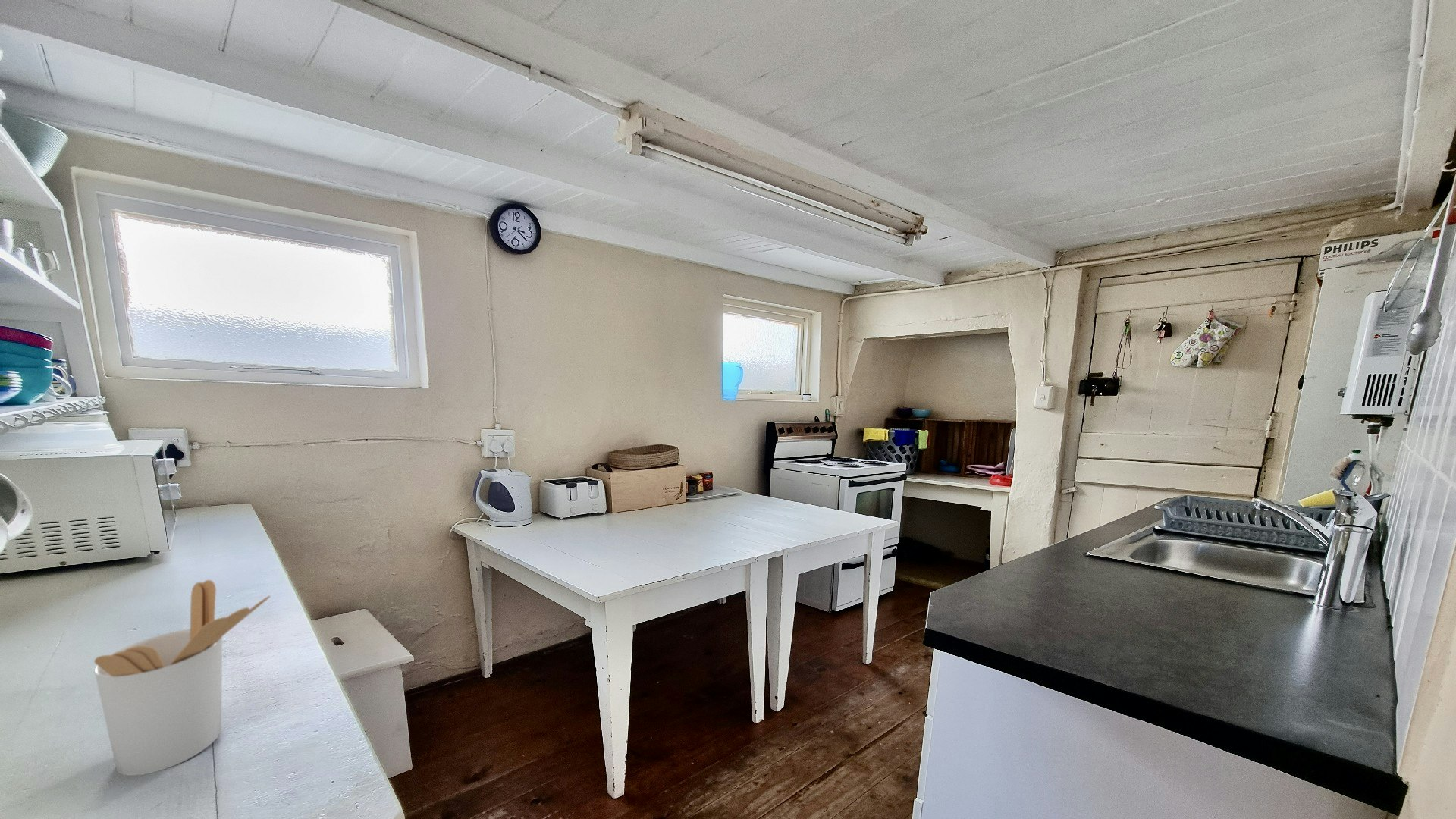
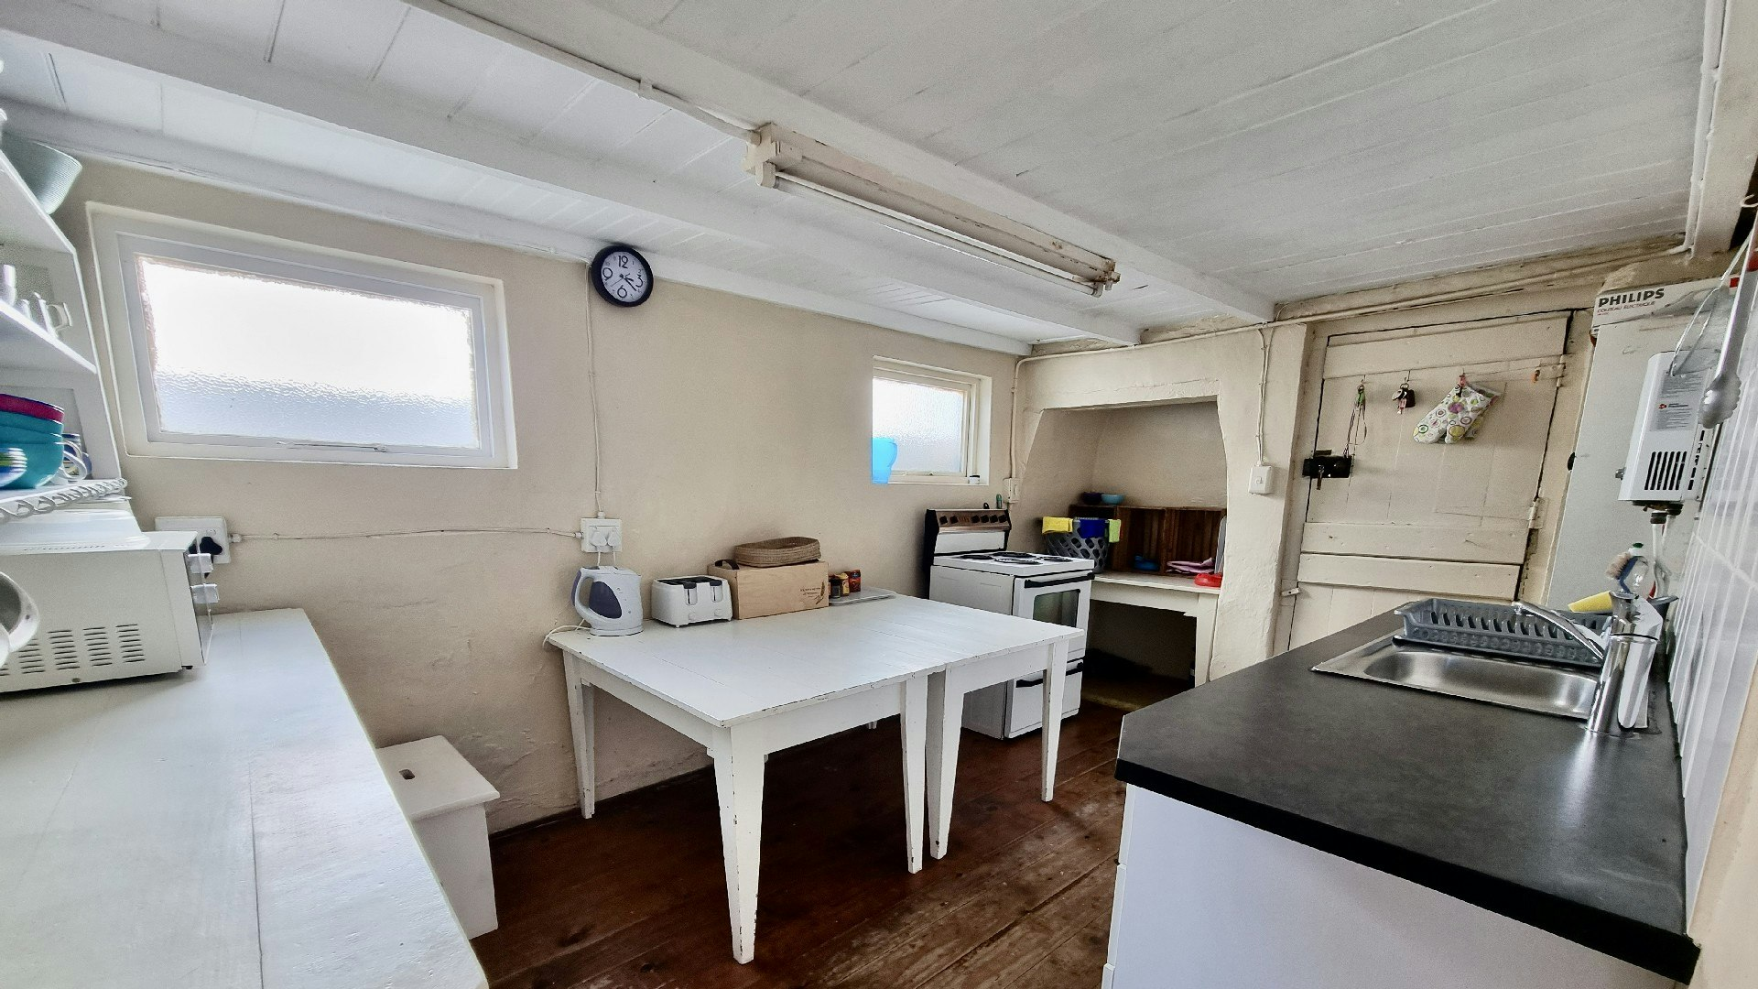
- utensil holder (190, 674)
